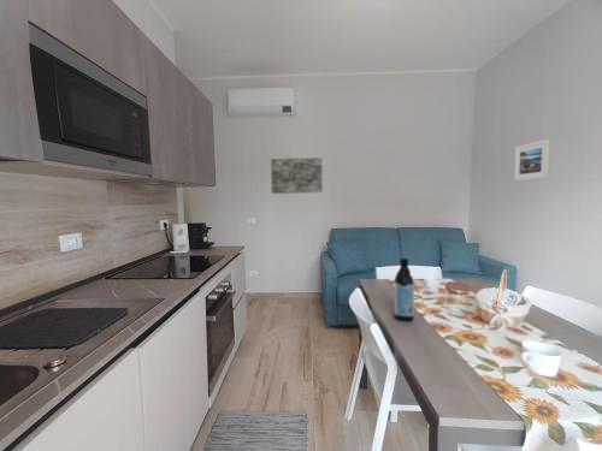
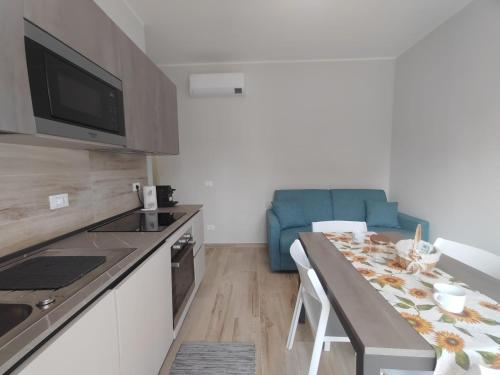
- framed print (296, 176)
- water bottle (403, 287)
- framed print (530, 161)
